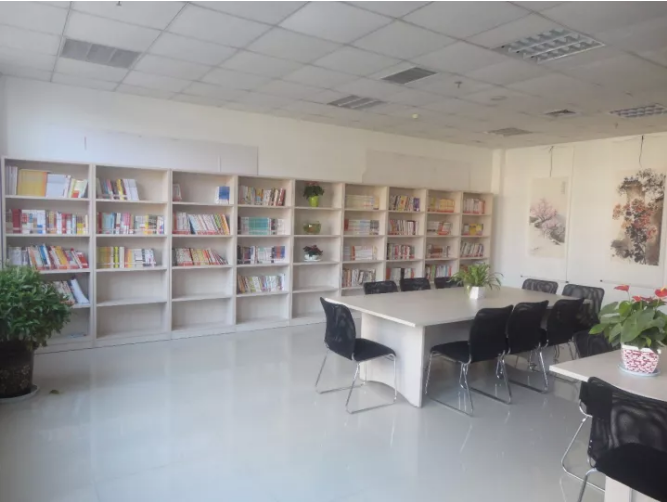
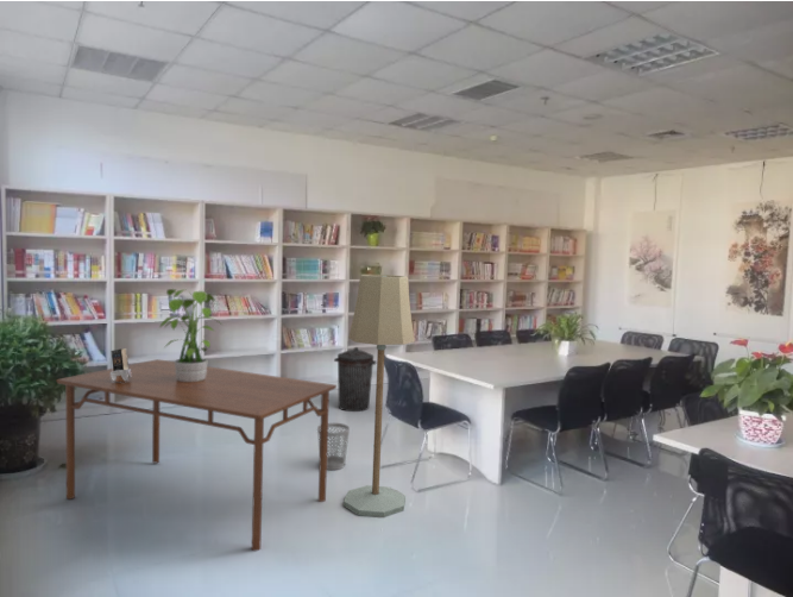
+ potted plant (190, 332)
+ trash can (354, 377)
+ wastebasket (333, 446)
+ floor lamp (379, 390)
+ book (120, 364)
+ dining table (201, 423)
